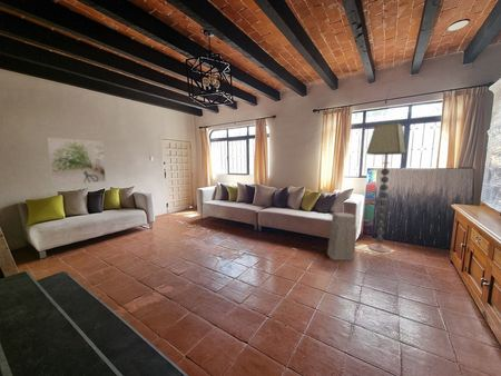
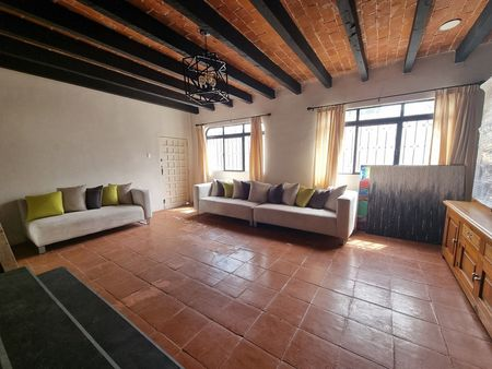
- air purifier (342, 235)
- floor lamp (383, 188)
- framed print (79, 161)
